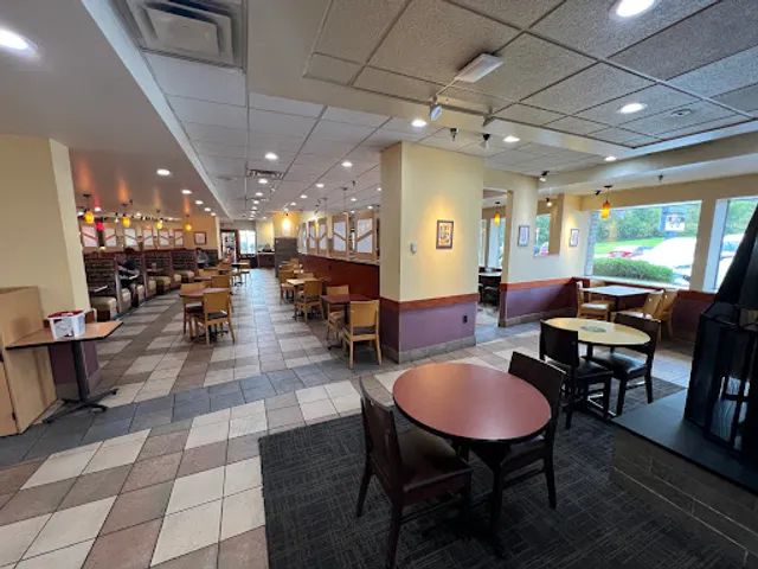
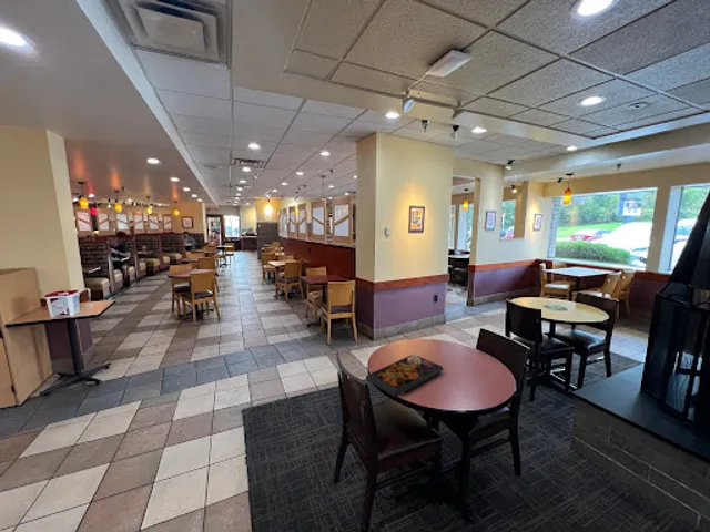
+ food tray (405, 370)
